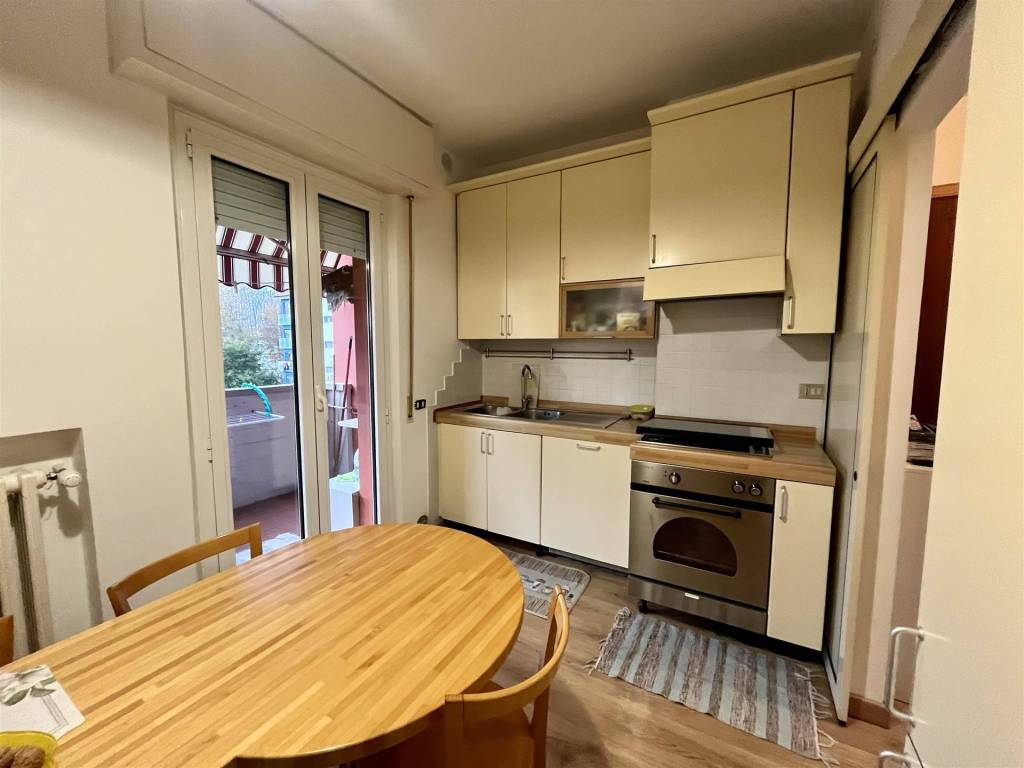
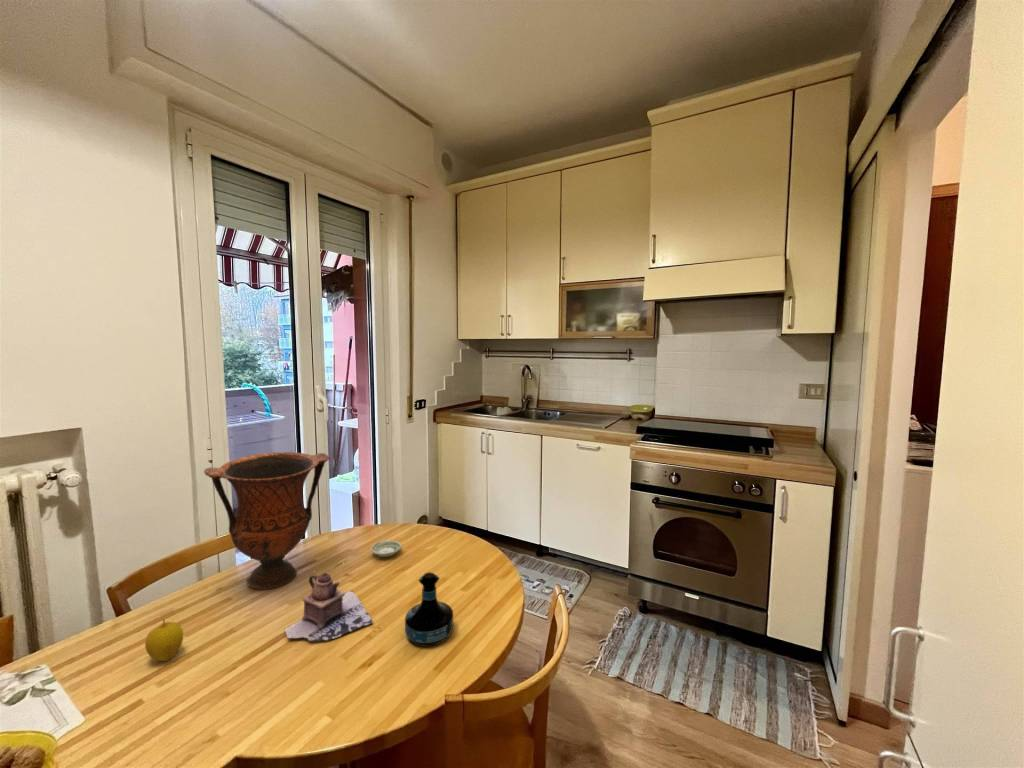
+ saucer (386, 550)
+ vase (273, 521)
+ apple (164, 639)
+ teapot (325, 597)
+ tequila bottle (429, 603)
